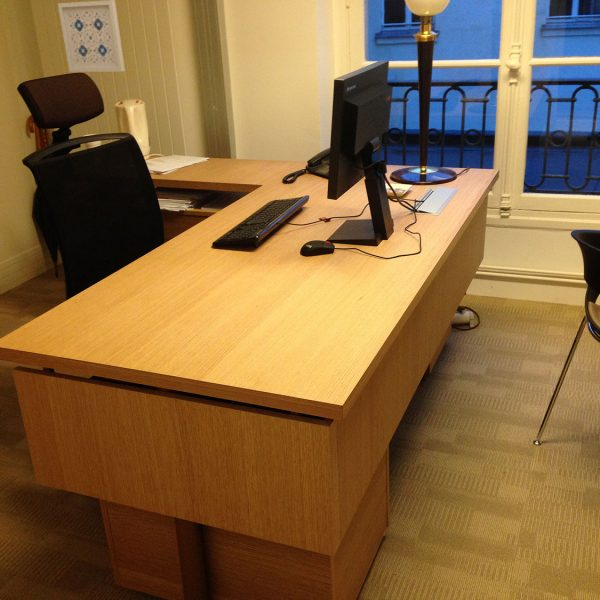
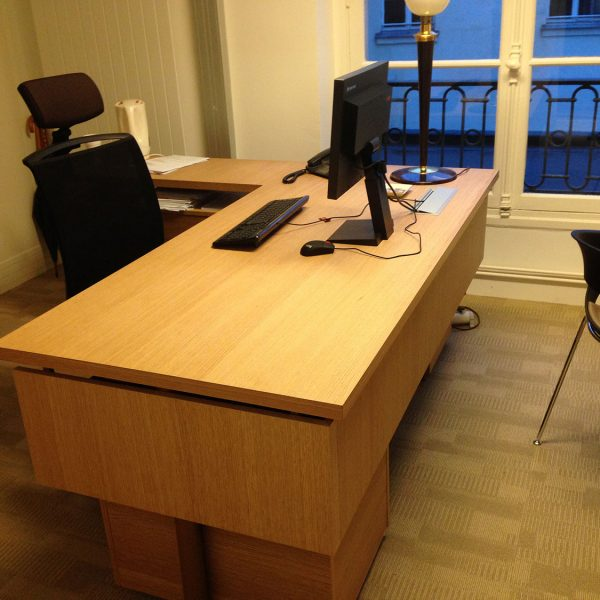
- wall art (91, 37)
